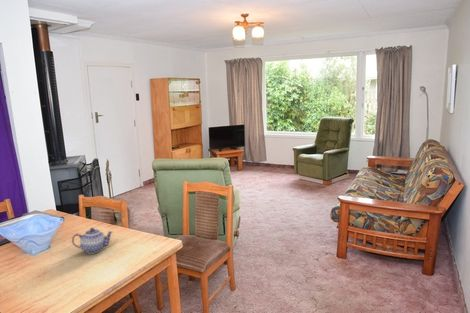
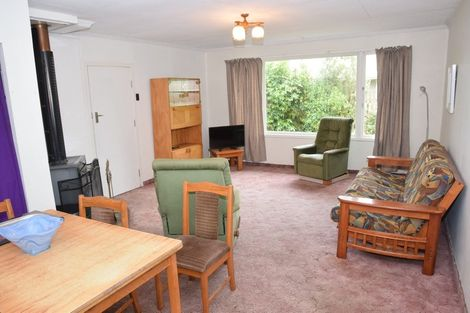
- teapot (93, 239)
